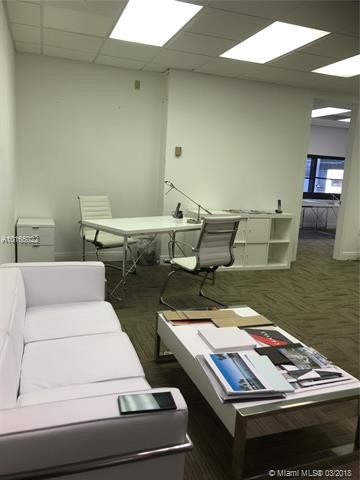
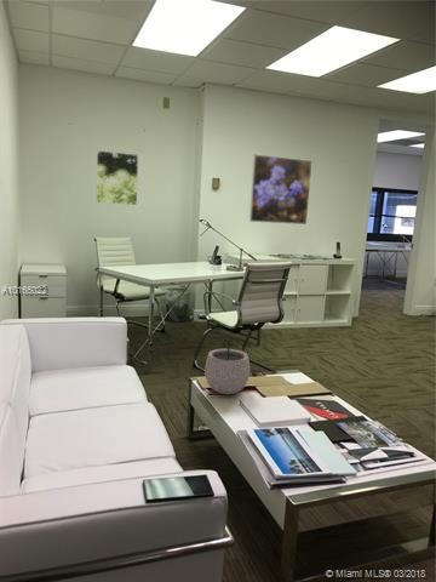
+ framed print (116, 178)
+ plant pot (226, 365)
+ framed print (281, 190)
